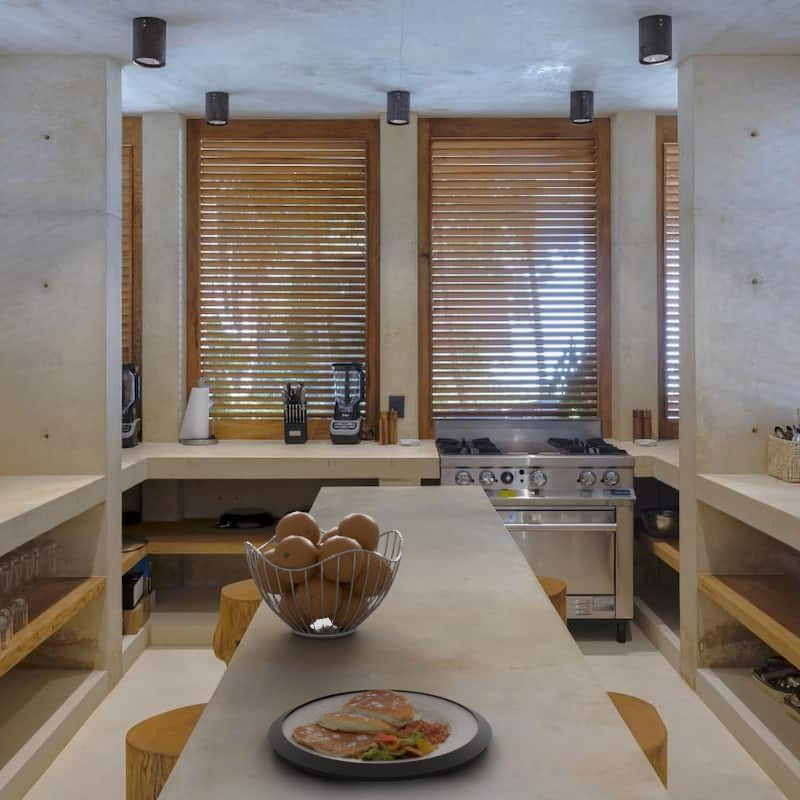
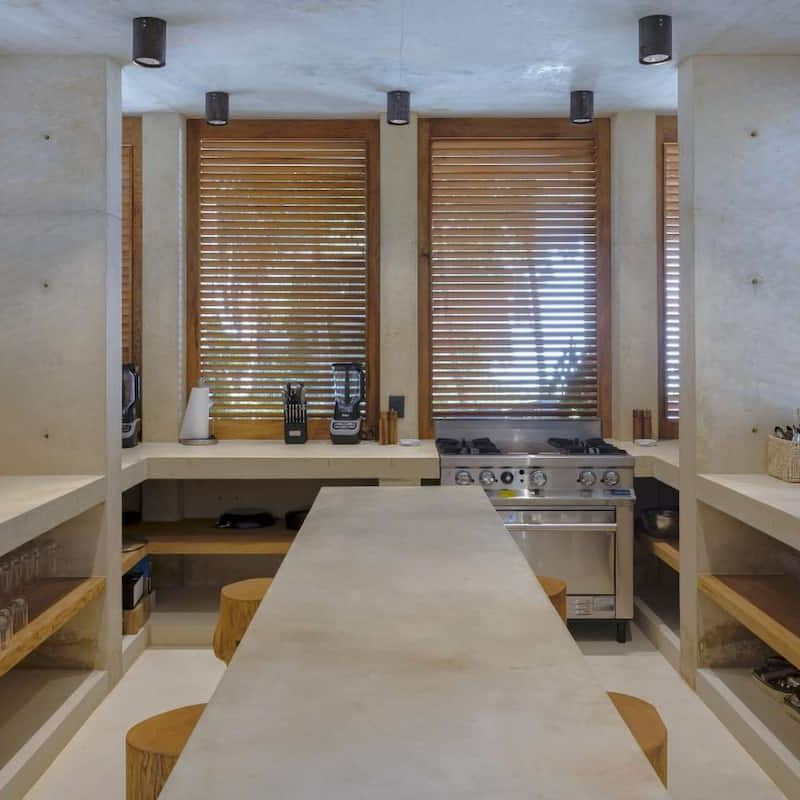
- dish (380, 724)
- fruit basket (324, 571)
